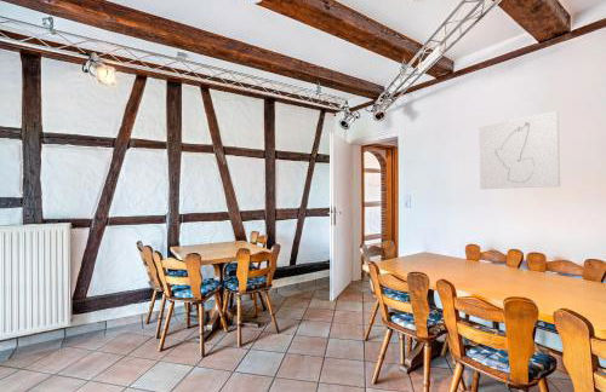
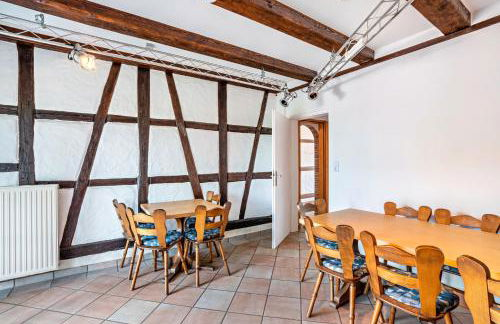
- wall art (515, 154)
